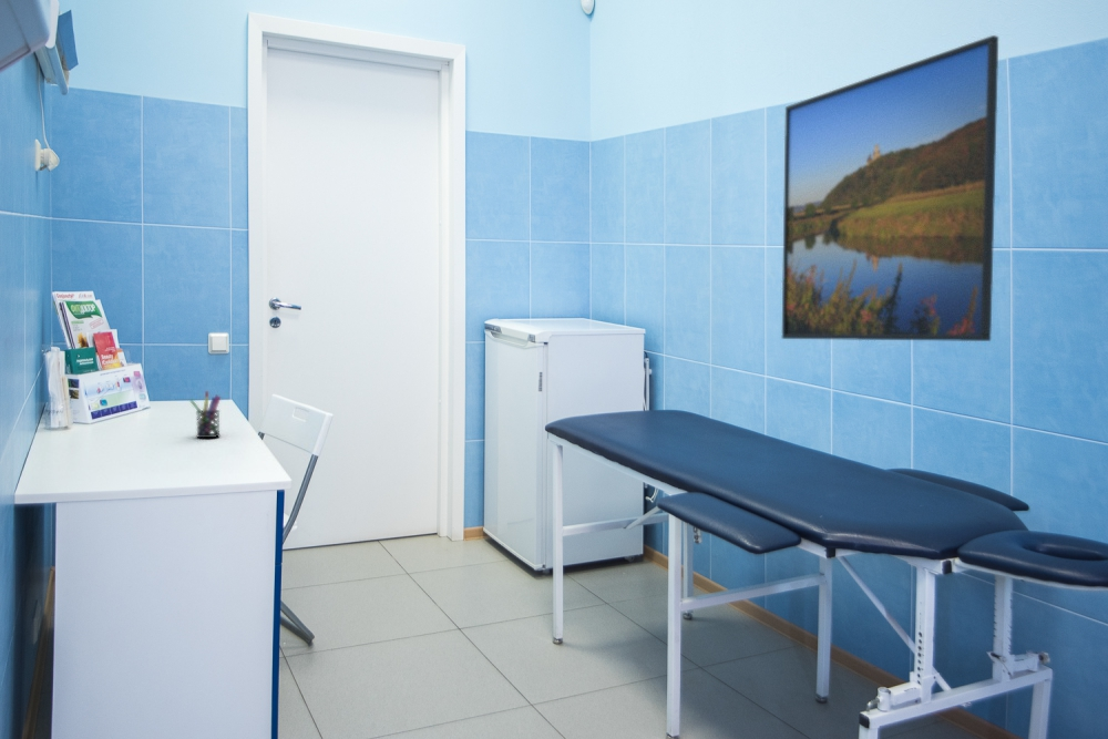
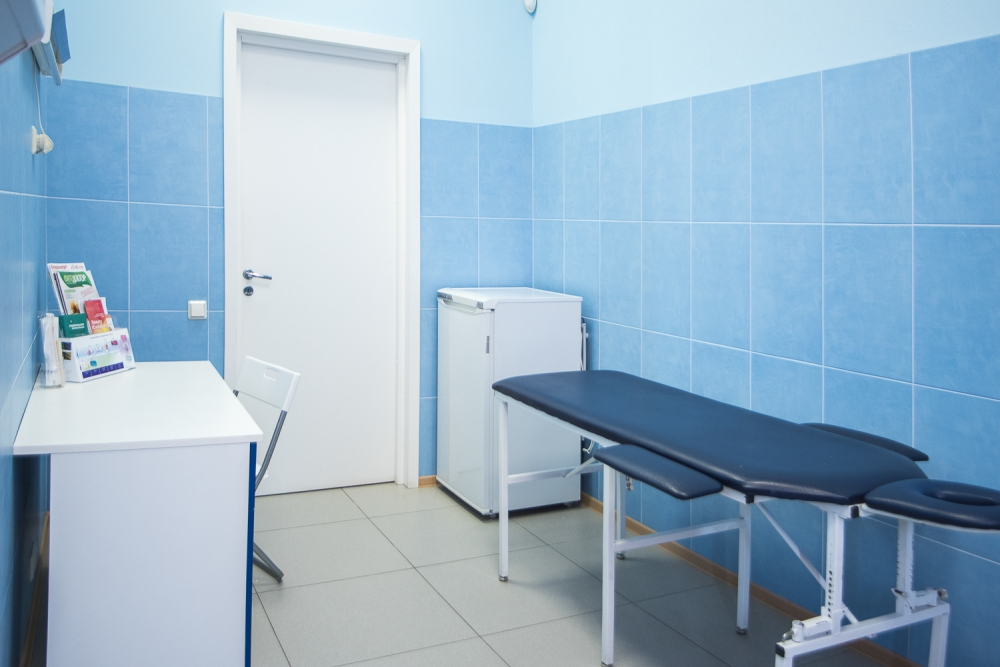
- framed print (874, 208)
- pen holder (205, 413)
